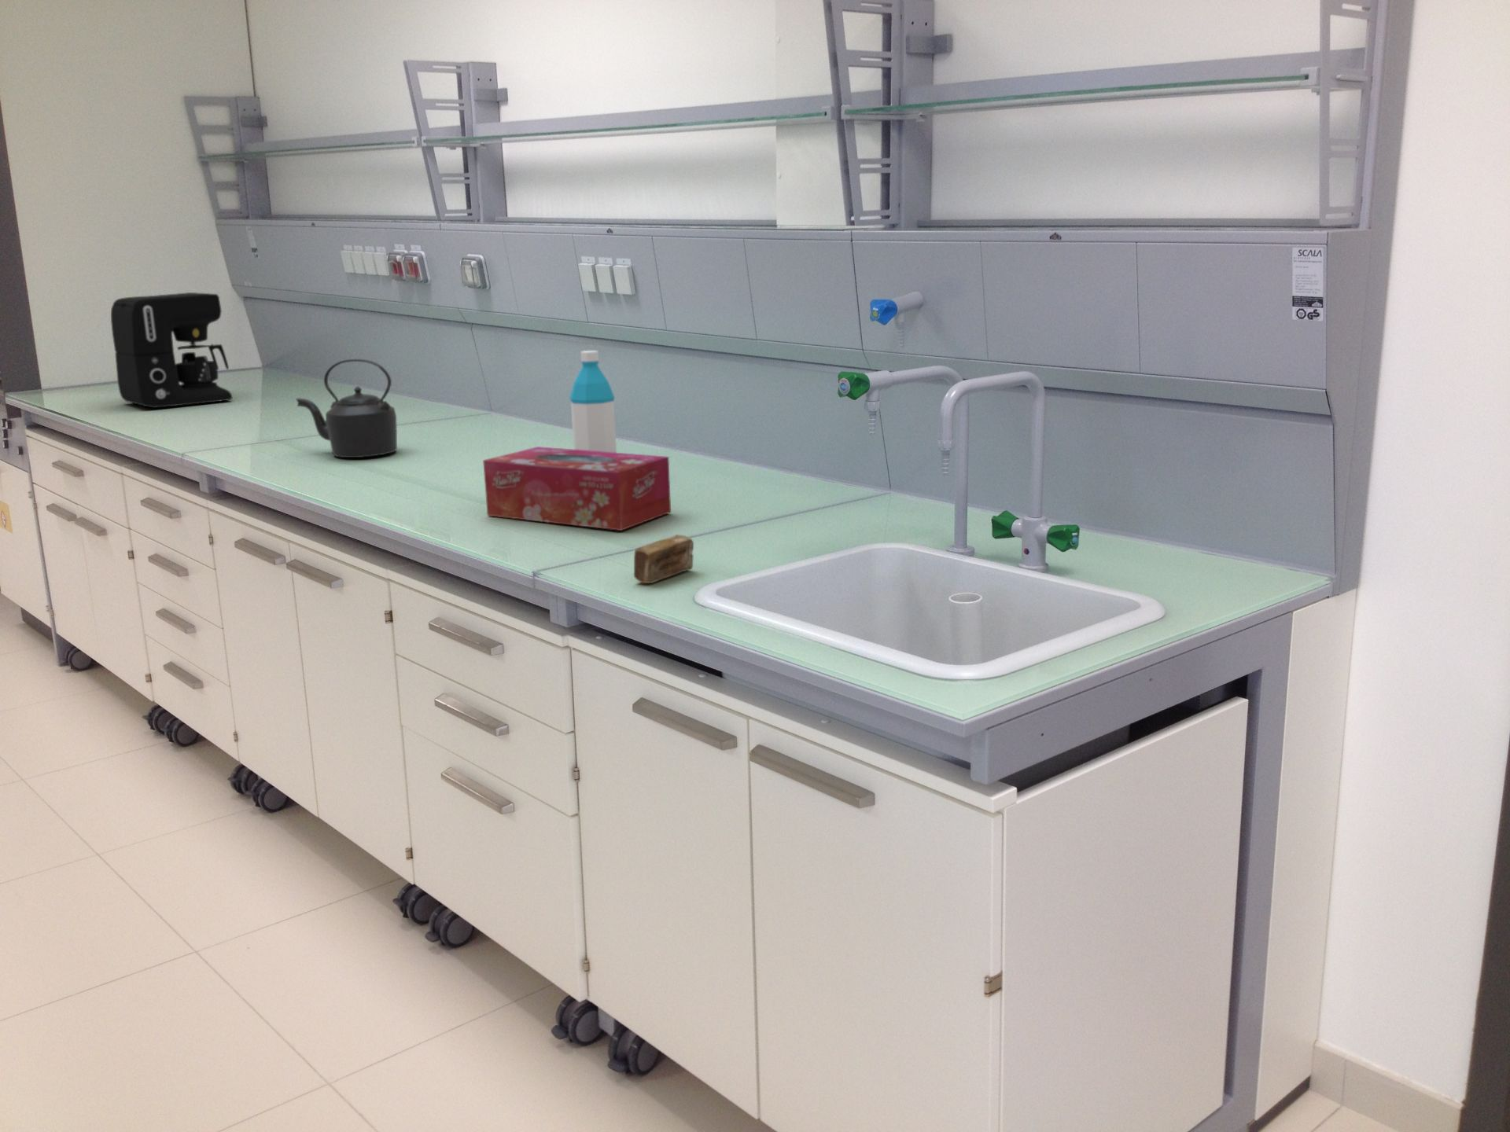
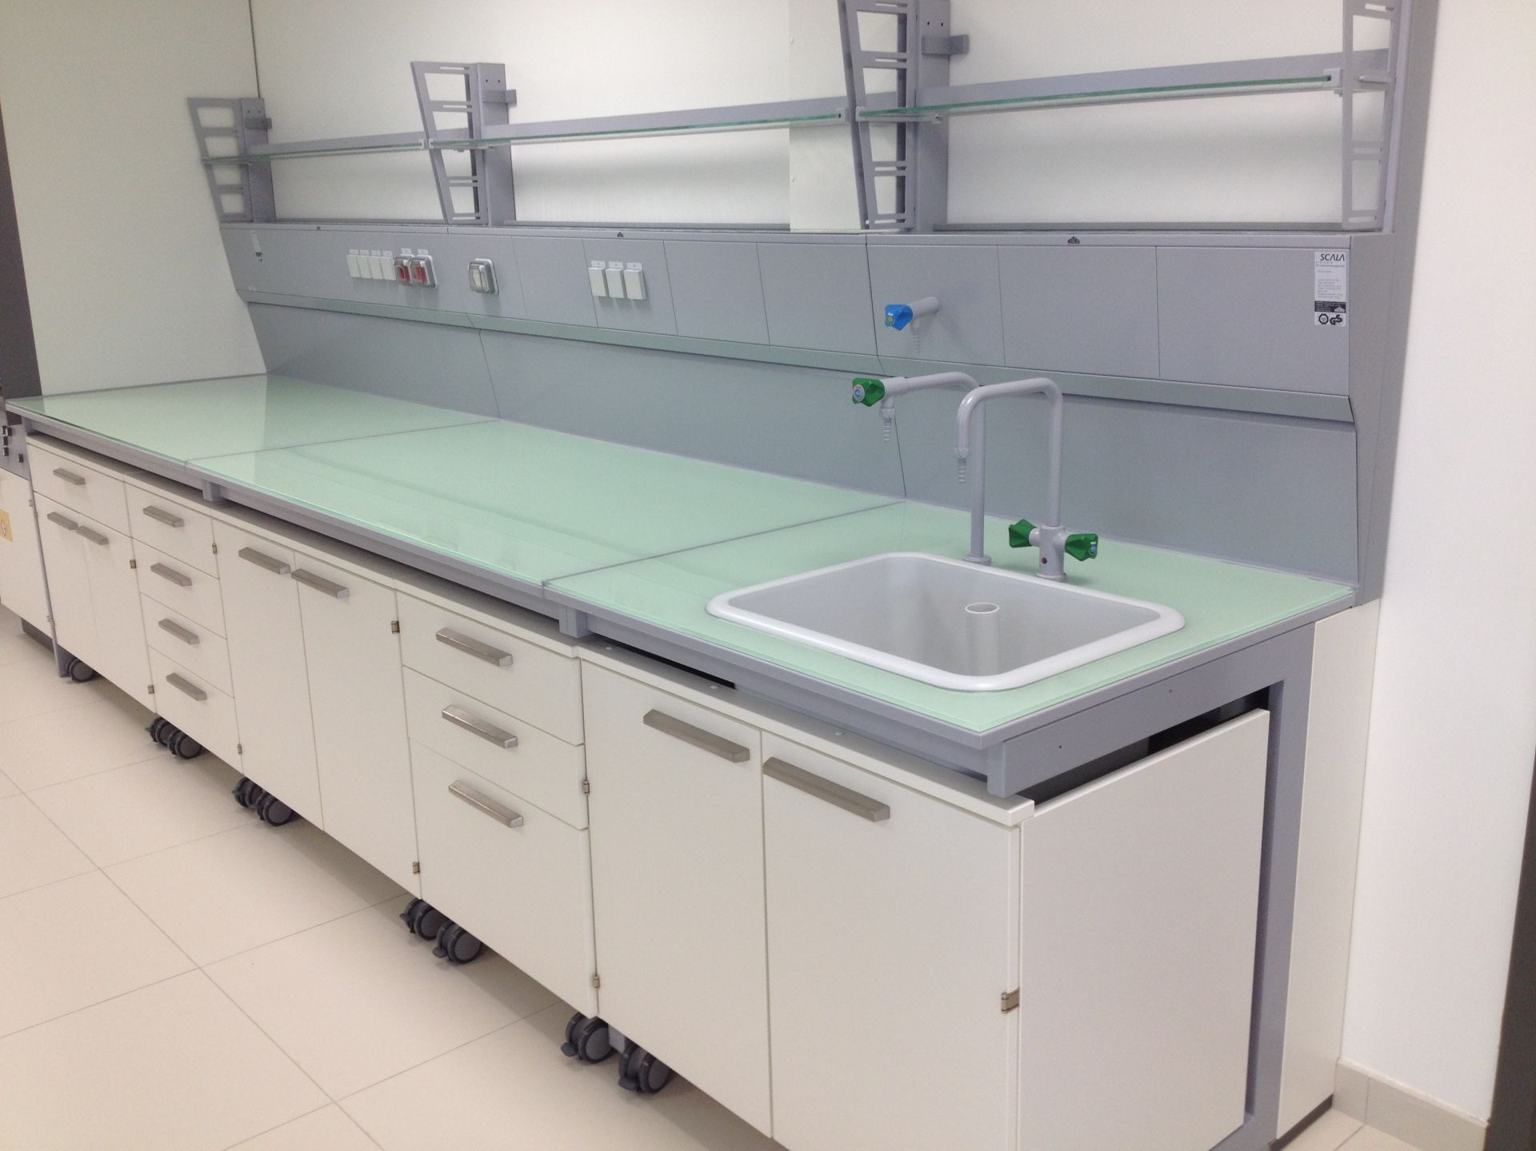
- water bottle (592, 414)
- kettle (345, 405)
- tissue box (578, 486)
- coffee maker (177, 347)
- soap bar (663, 558)
